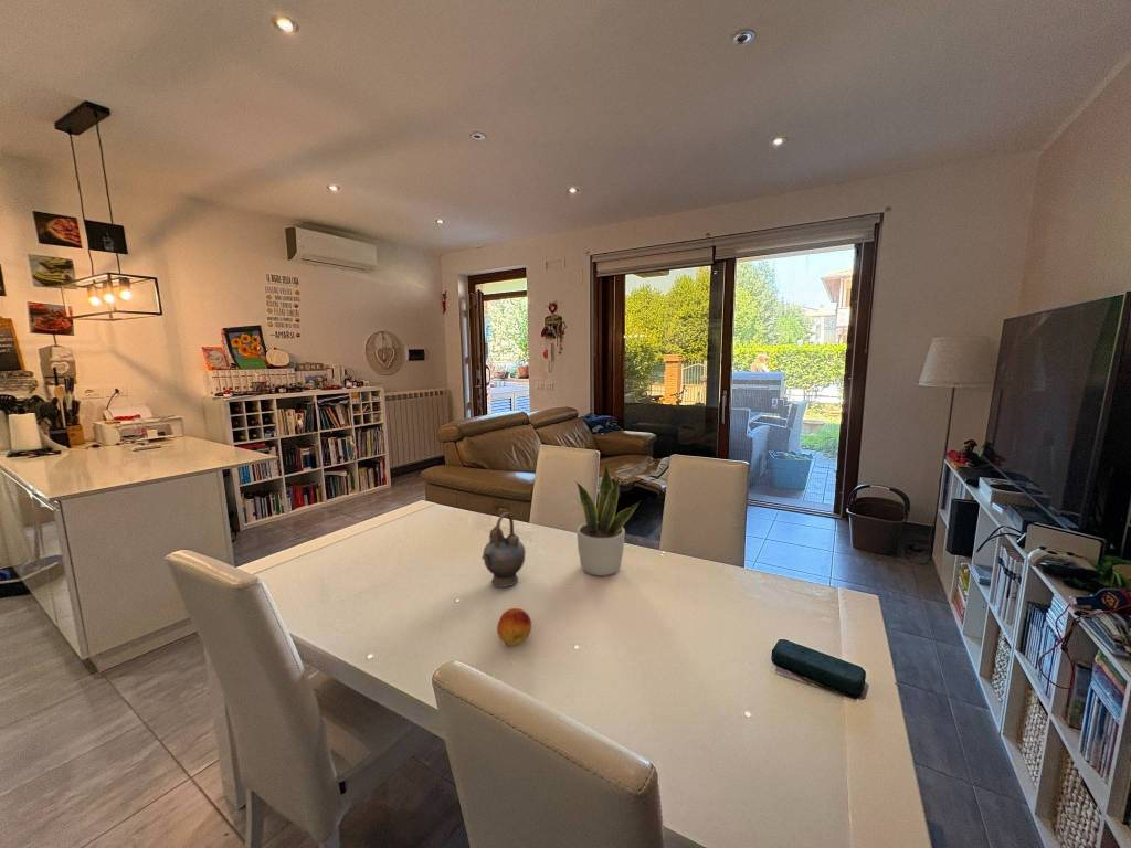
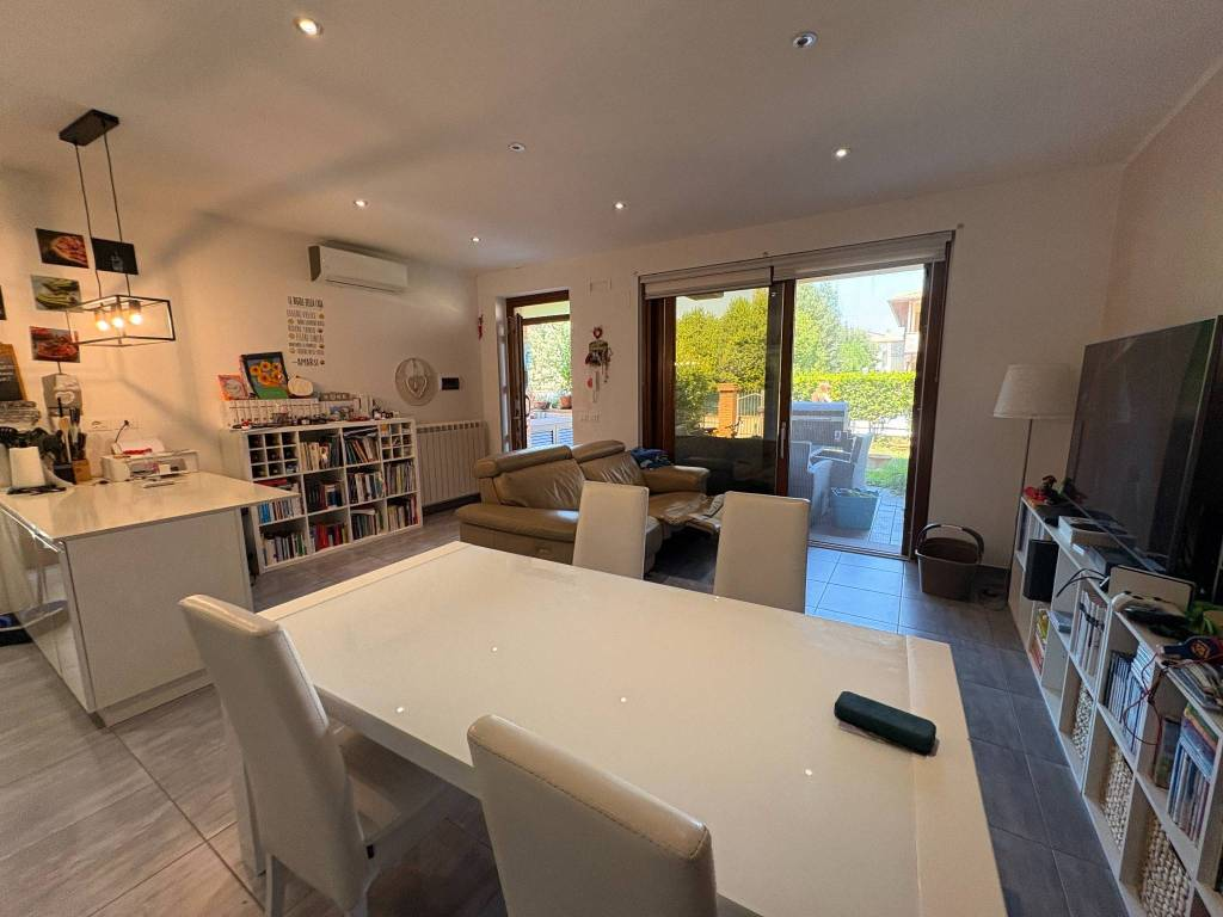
- teapot (500, 549)
- potted plant (599, 515)
- fruit (514, 626)
